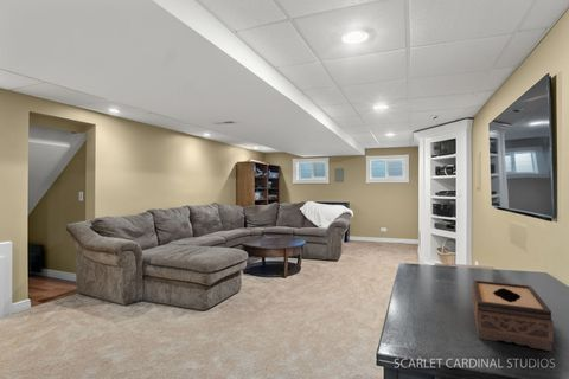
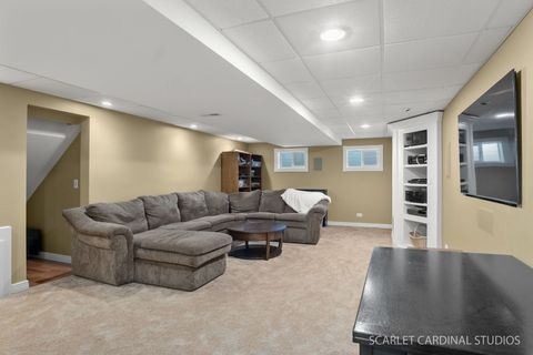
- tissue box (506, 309)
